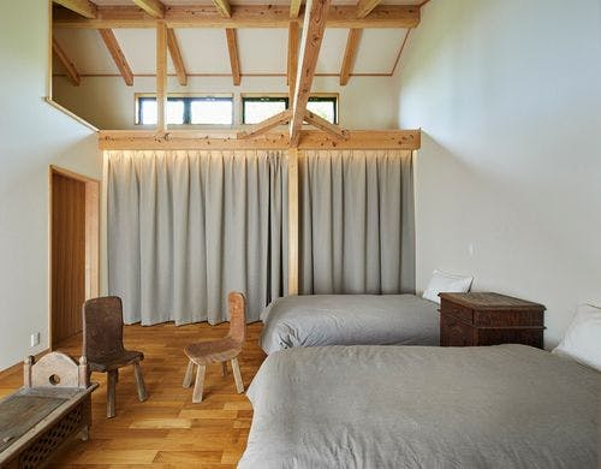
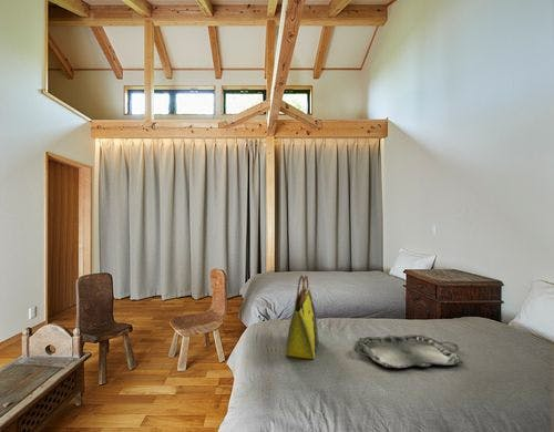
+ tote bag (302, 311)
+ serving tray (406, 349)
